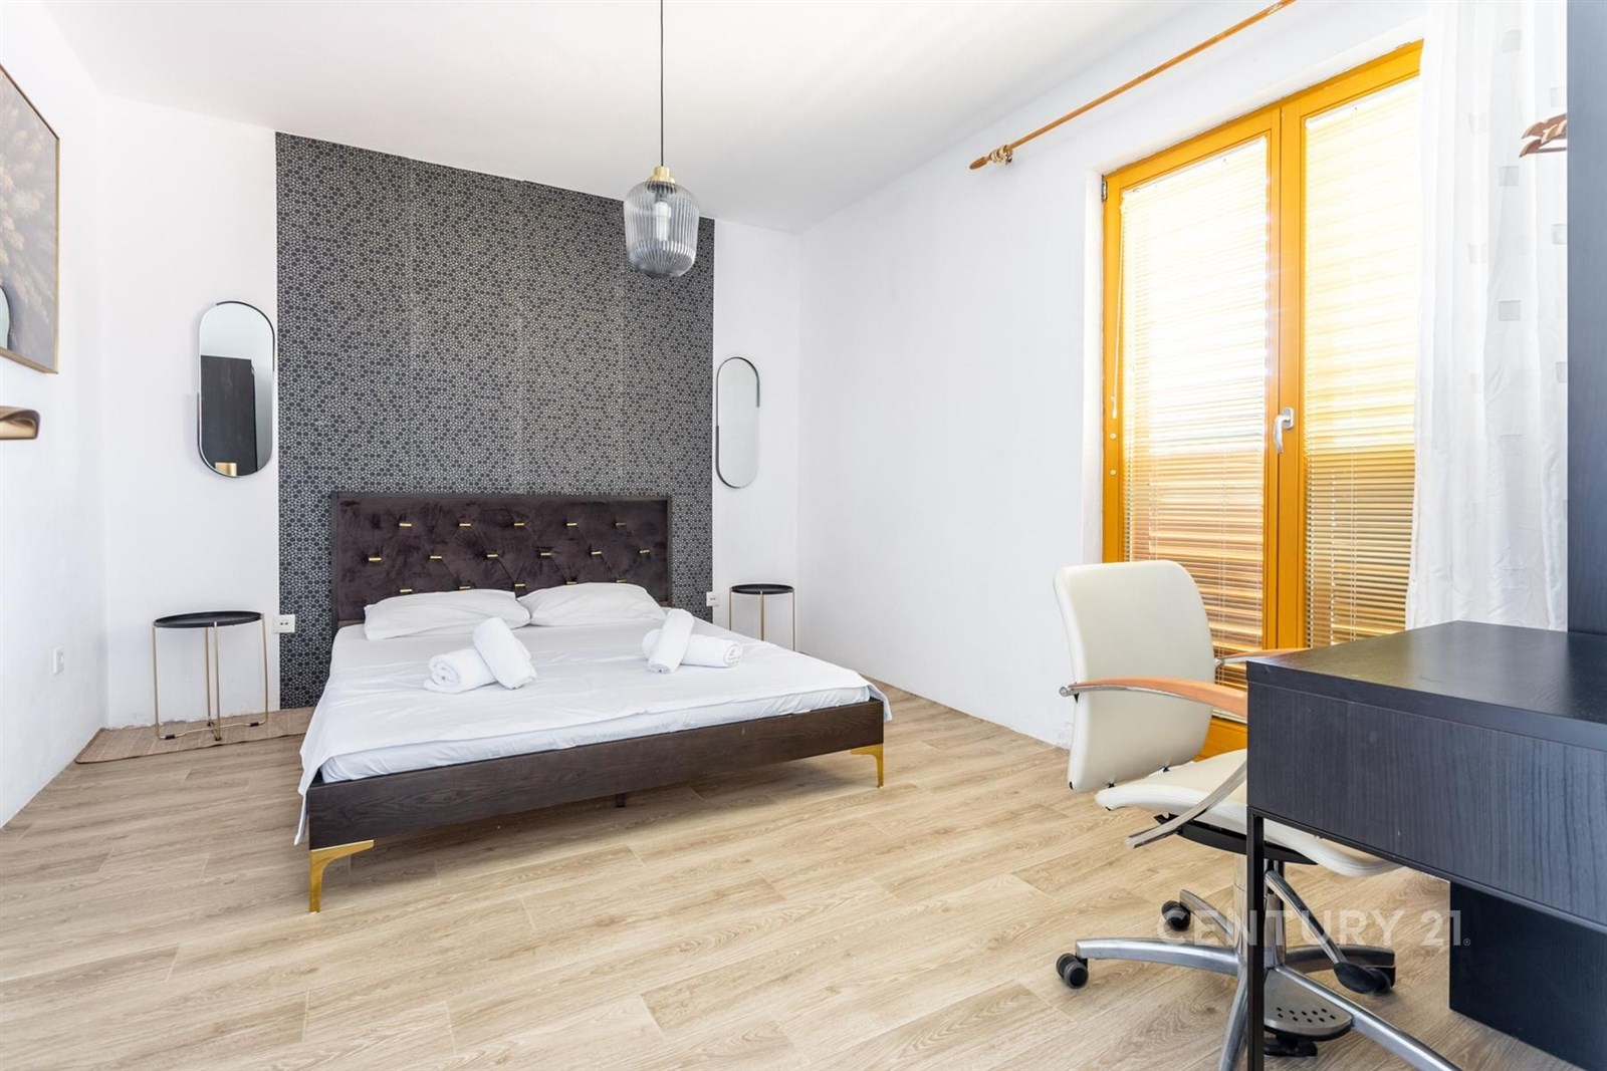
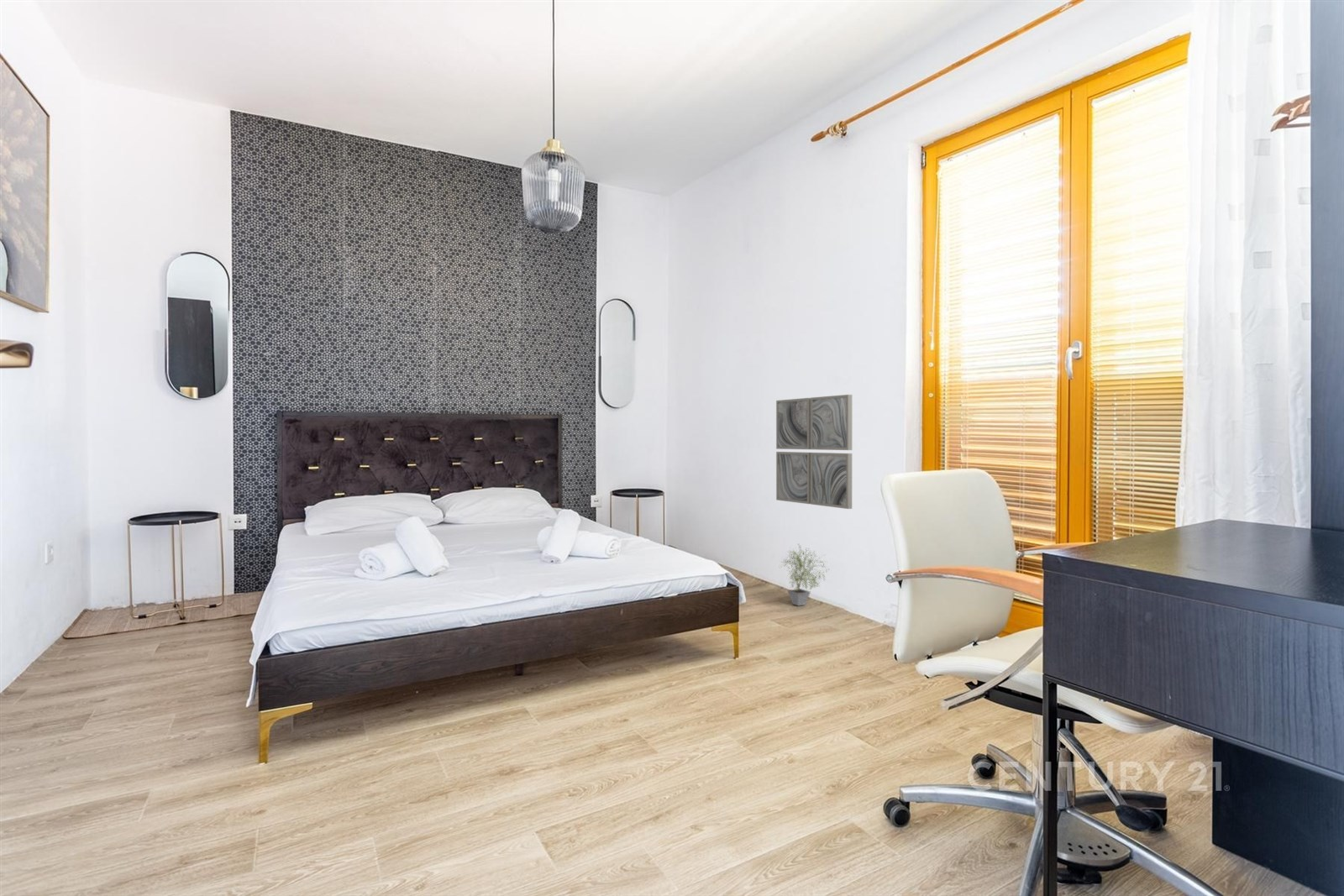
+ potted plant (804, 574)
+ wall art (811, 453)
